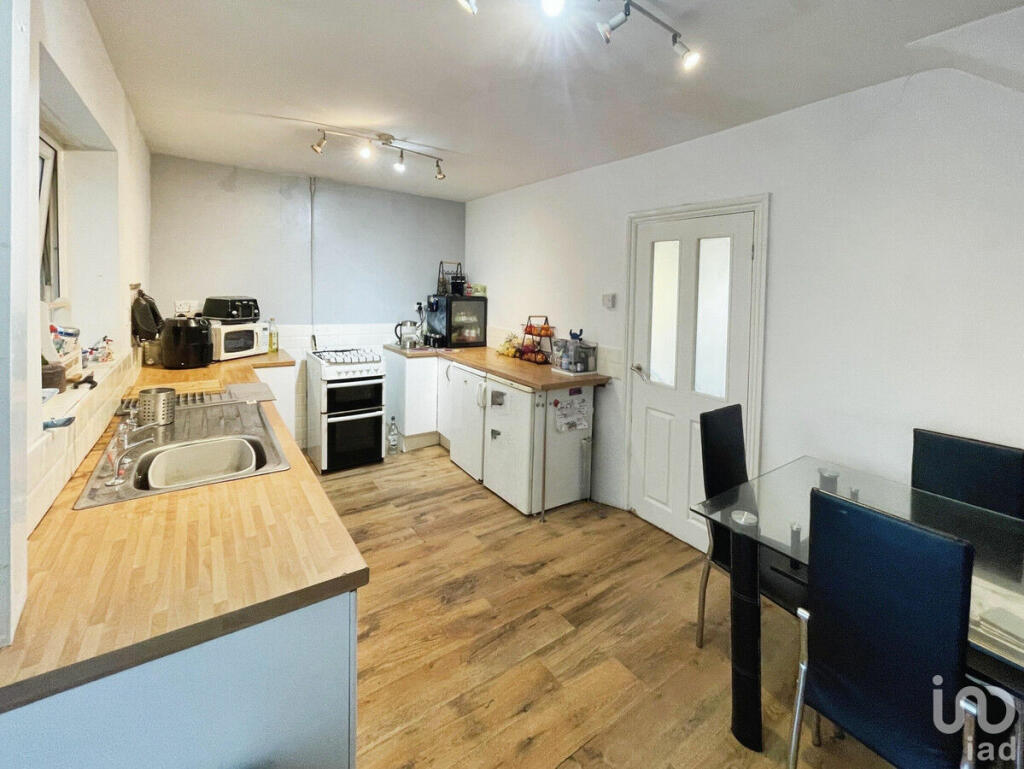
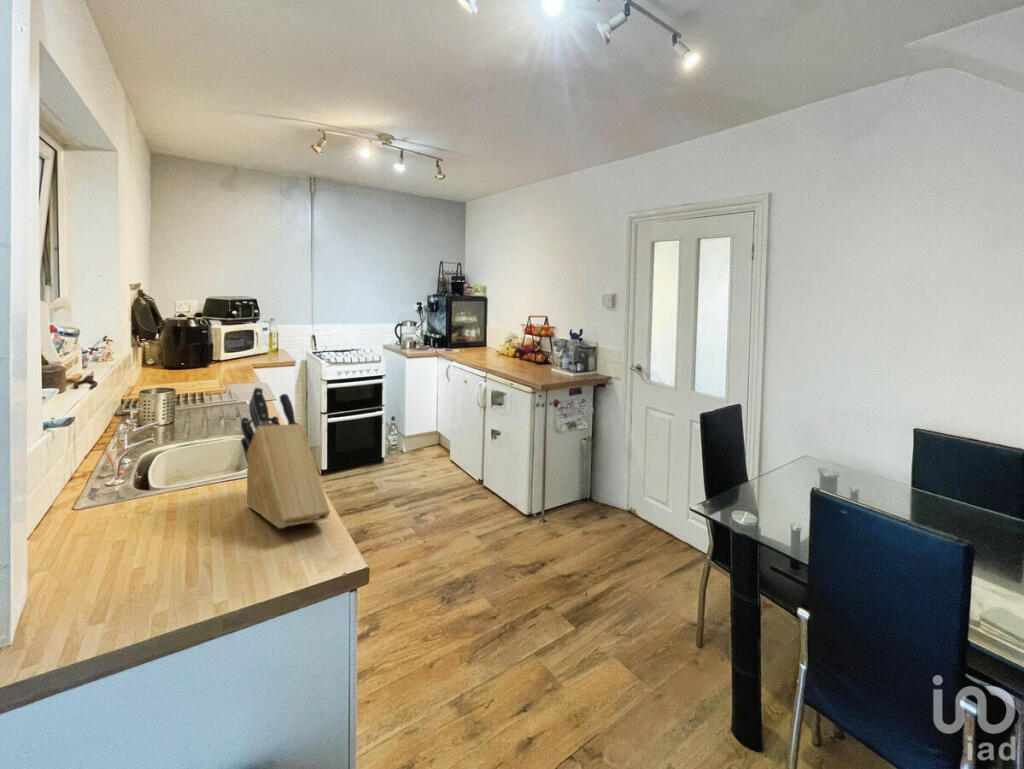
+ knife block (281, 450)
